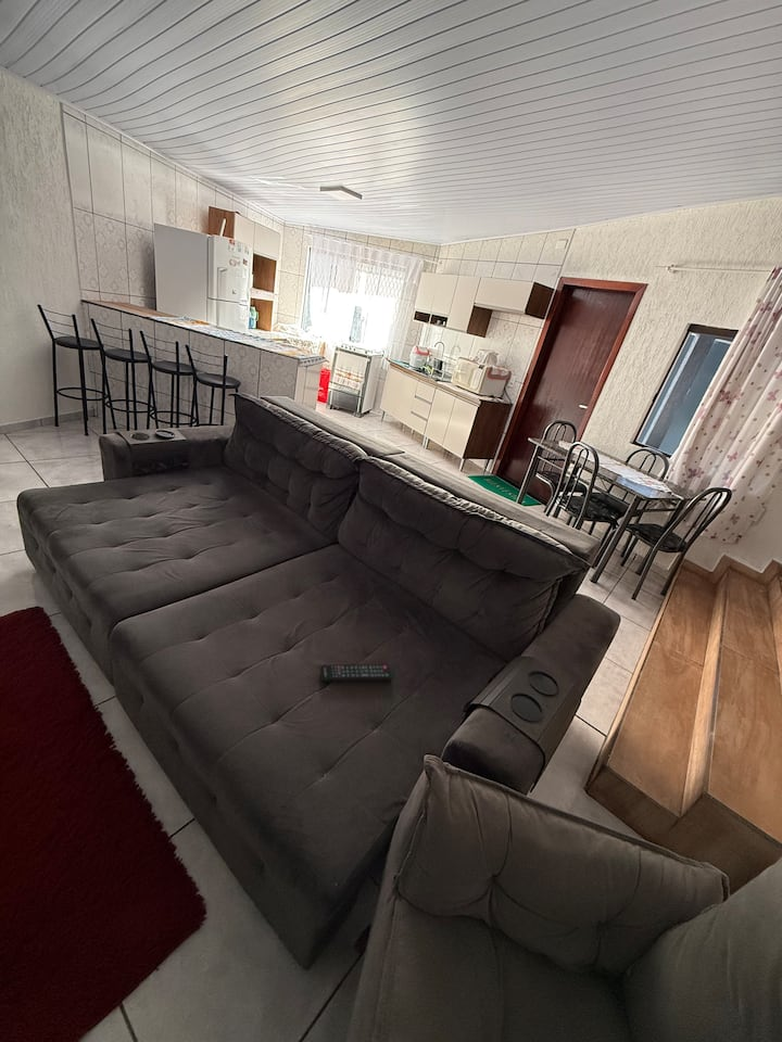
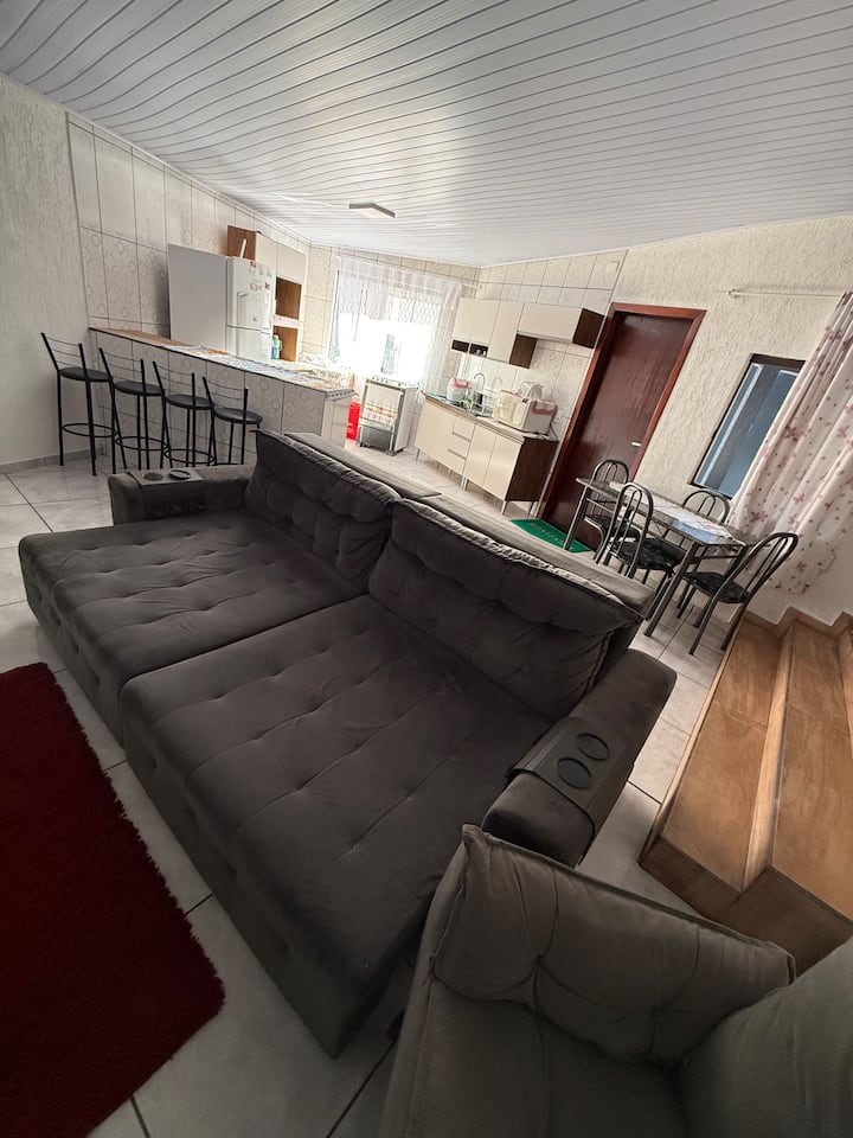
- remote control (356, 673)
